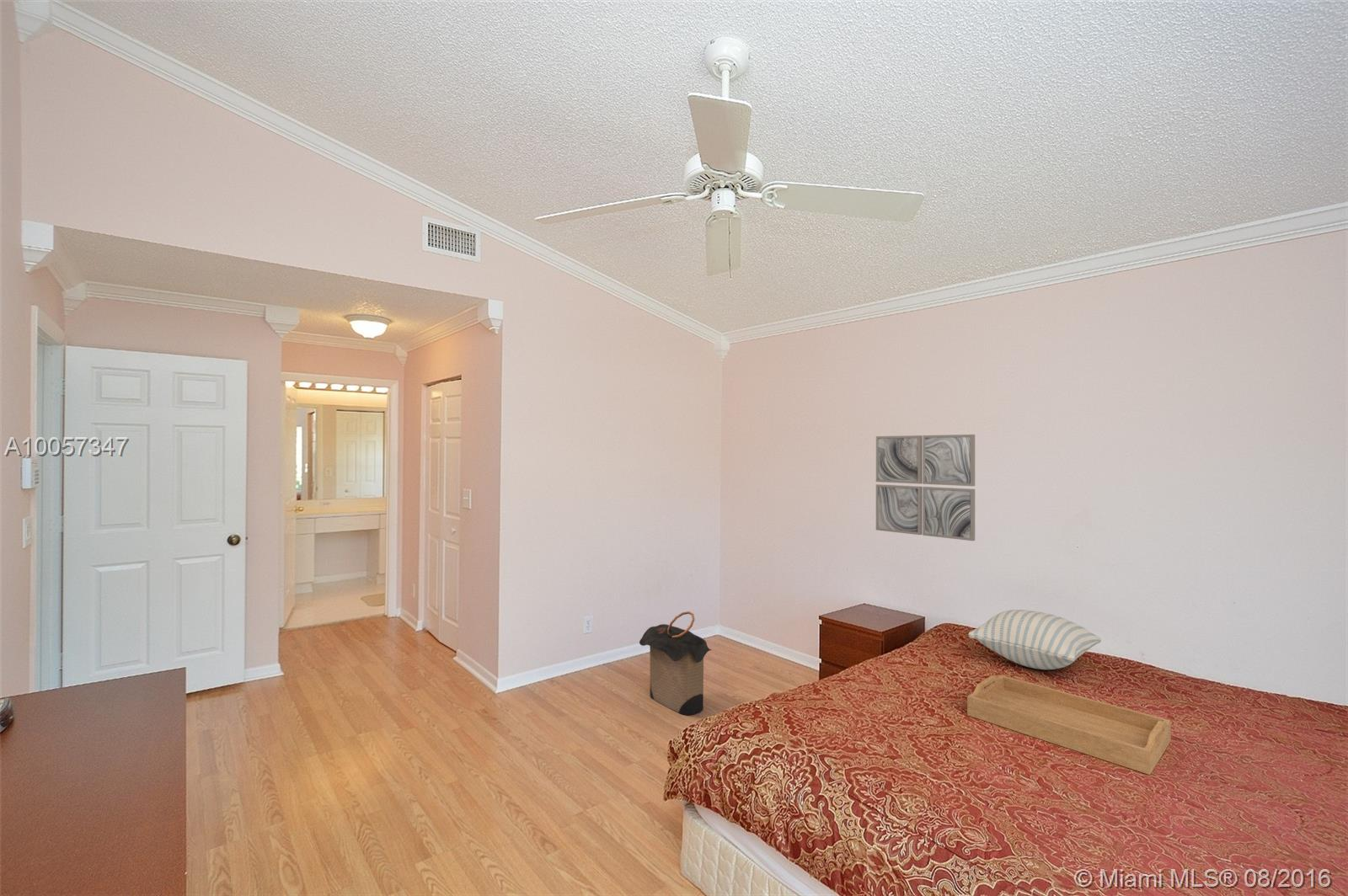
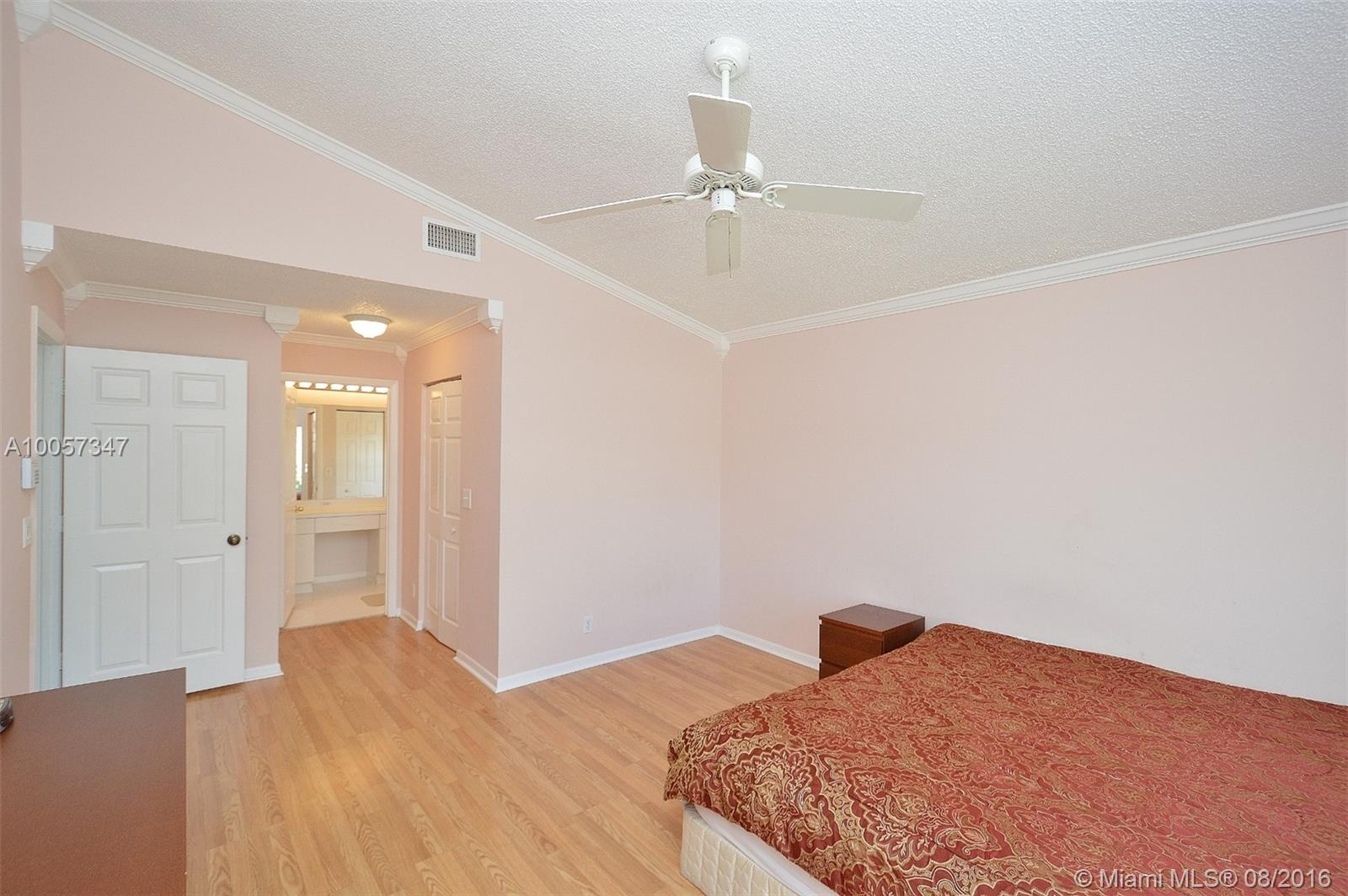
- serving tray (1064, 714)
- wall art (923, 483)
- pillow (1034, 637)
- laundry hamper (673, 657)
